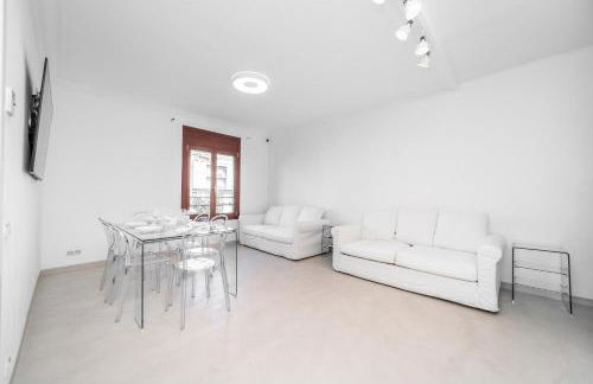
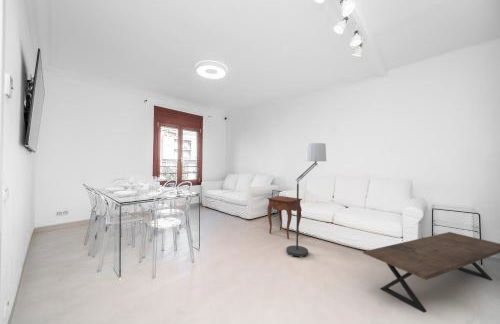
+ floor lamp (298, 195)
+ side table (281, 216)
+ coffee table (440, 266)
